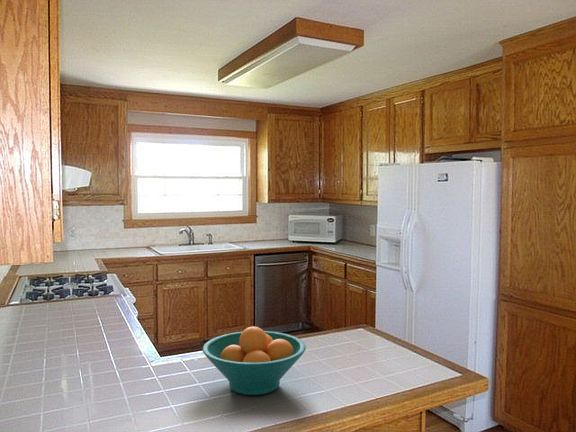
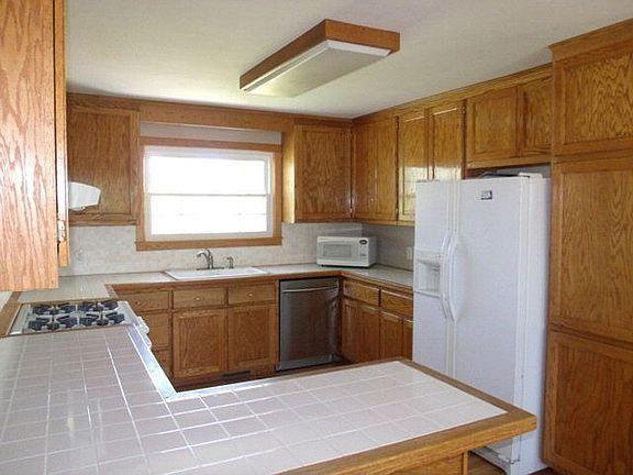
- fruit bowl (254, 356)
